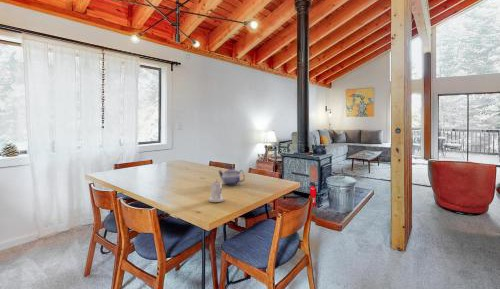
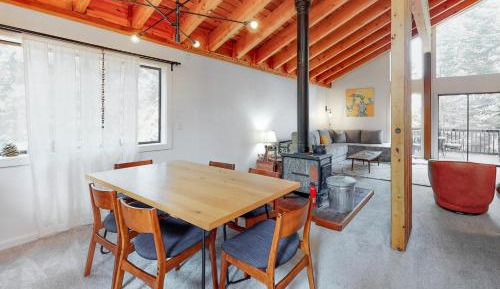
- candle (216, 190)
- teapot (231, 175)
